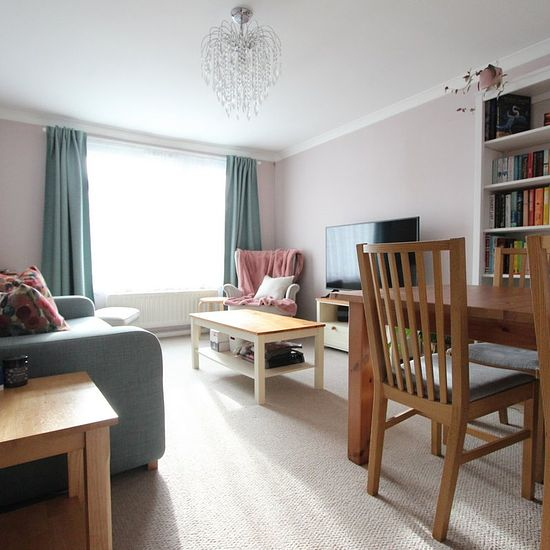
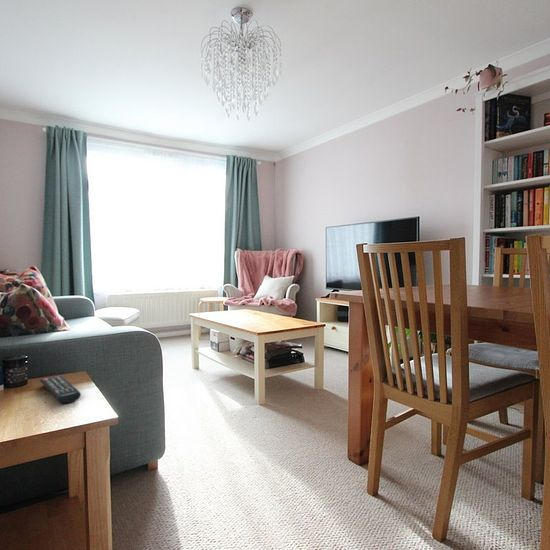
+ remote control (59, 388)
